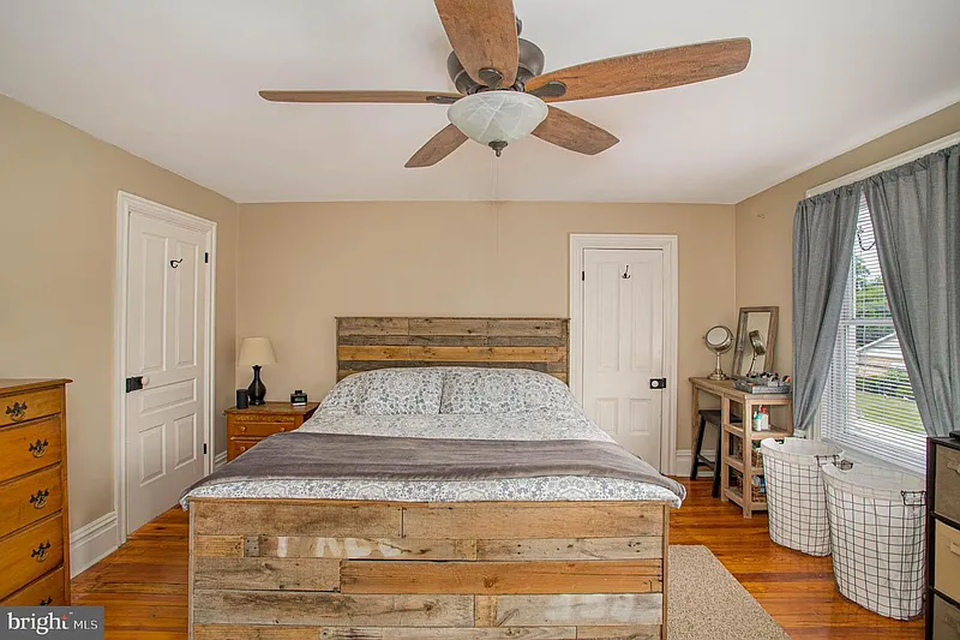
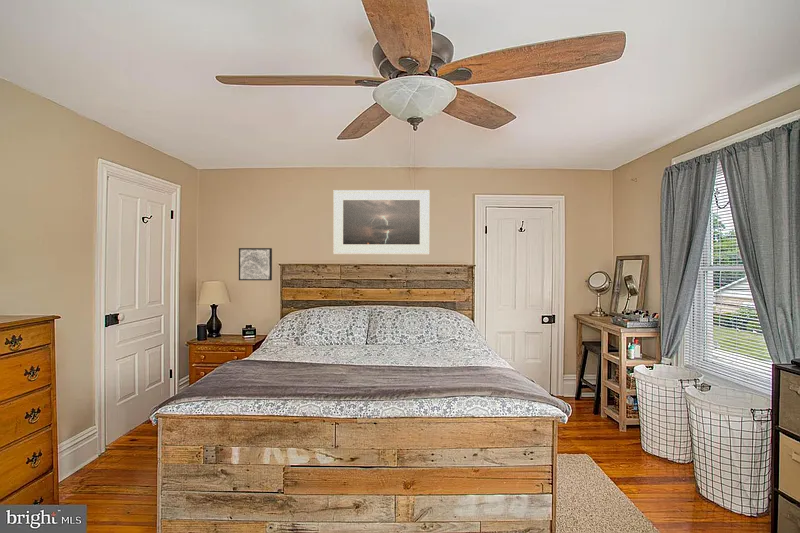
+ wall art (255, 264)
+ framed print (381, 222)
